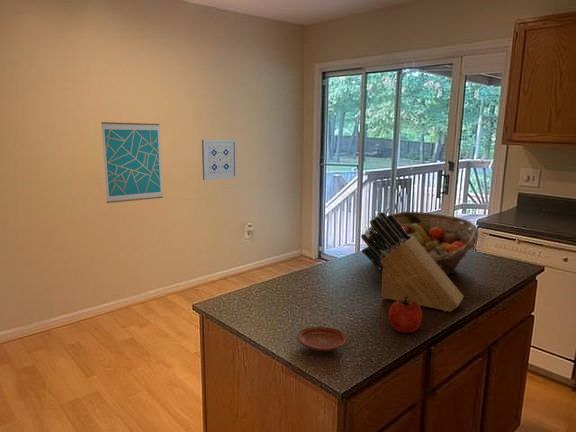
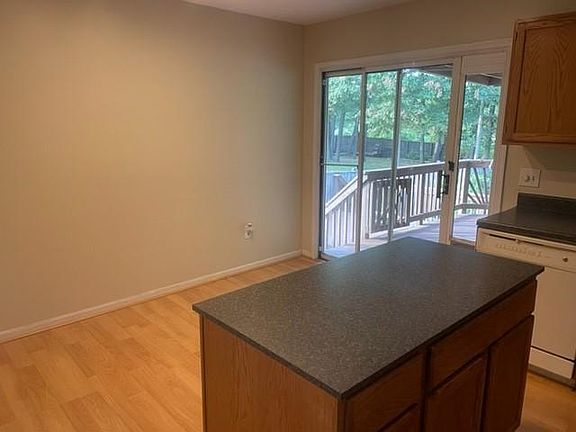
- plate (321, 341)
- wall art (134, 162)
- fruit basket (418, 241)
- apple (405, 314)
- knife block (411, 257)
- wall art (219, 159)
